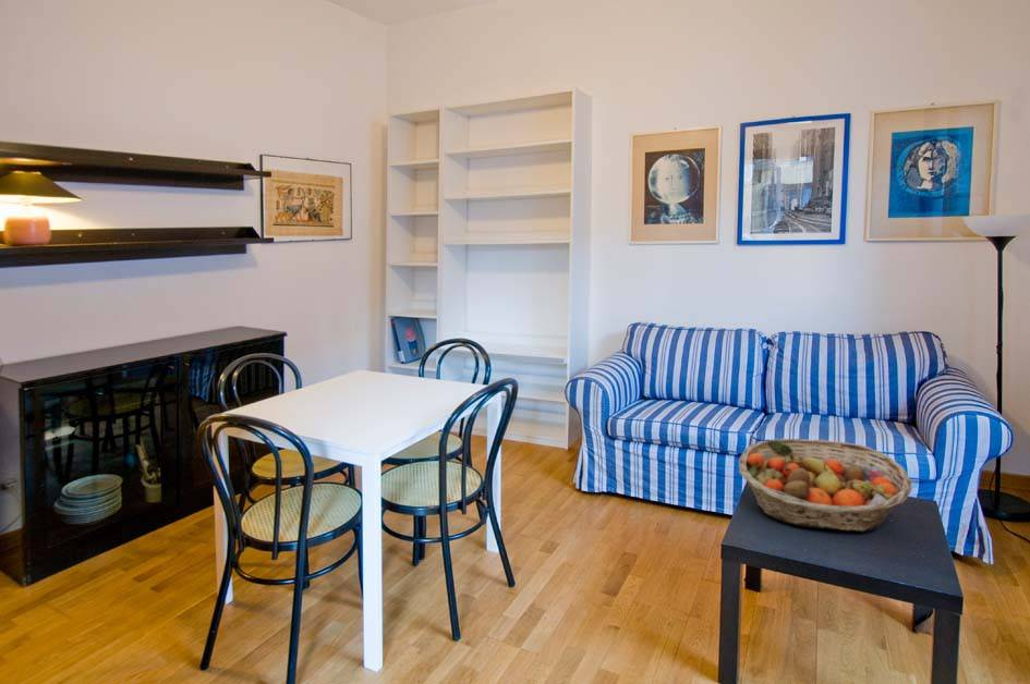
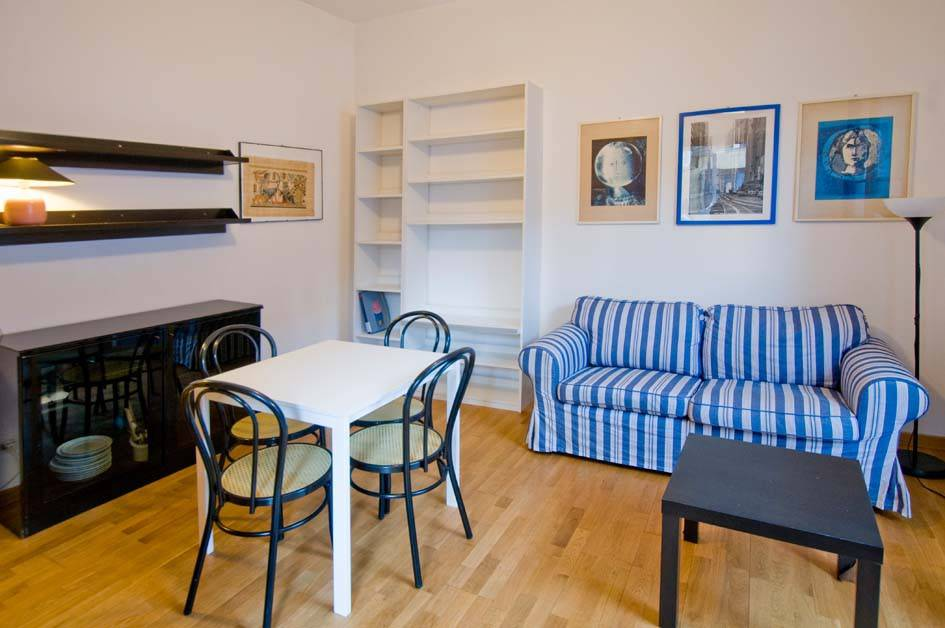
- fruit basket (820, 481)
